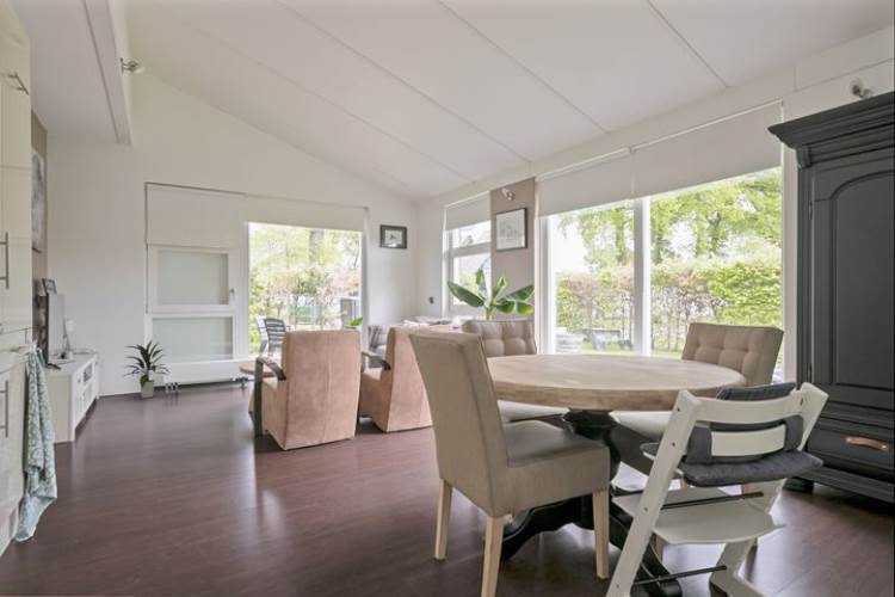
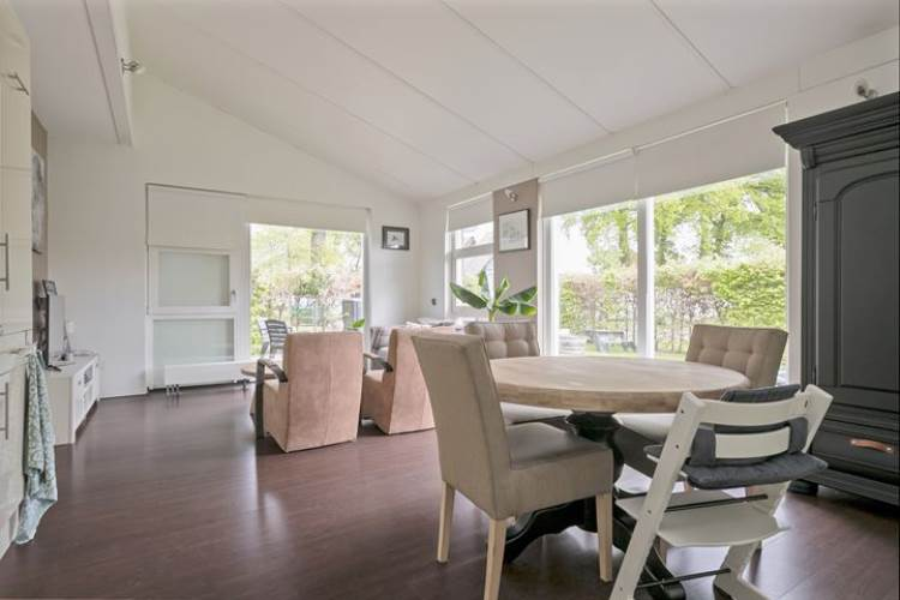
- indoor plant (146, 368)
